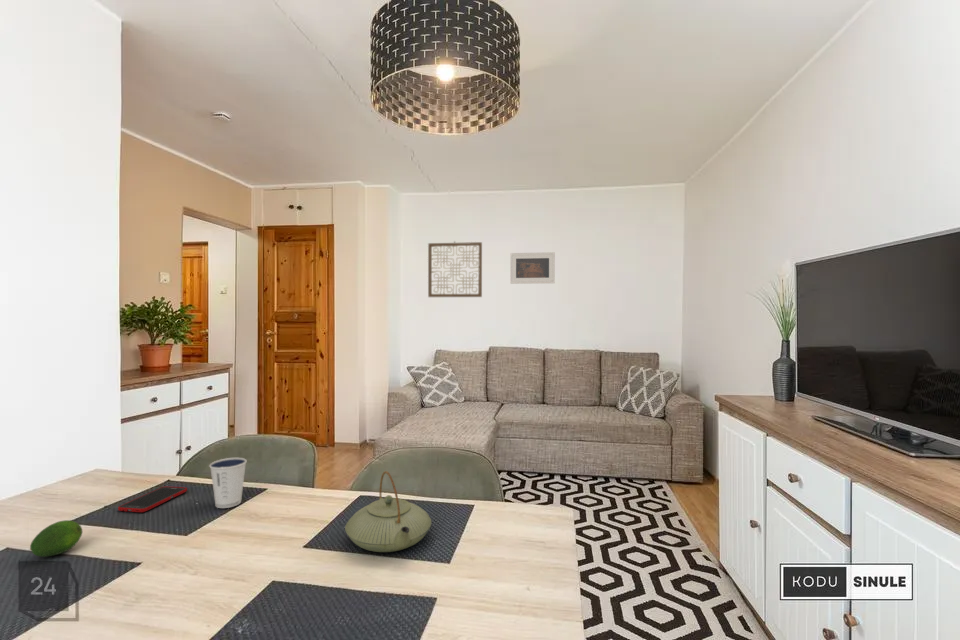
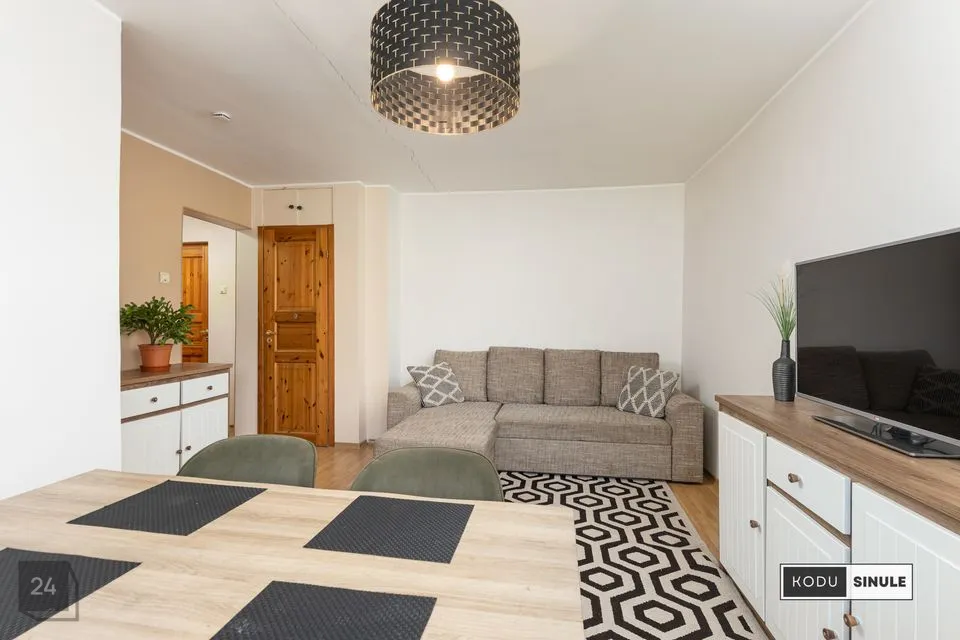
- cell phone (154, 498)
- teapot (390, 508)
- wall art (454, 268)
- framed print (532, 268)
- dixie cup (228, 483)
- fruit (57, 538)
